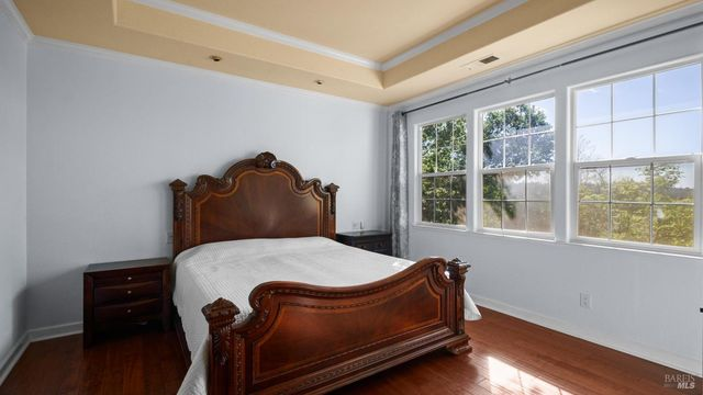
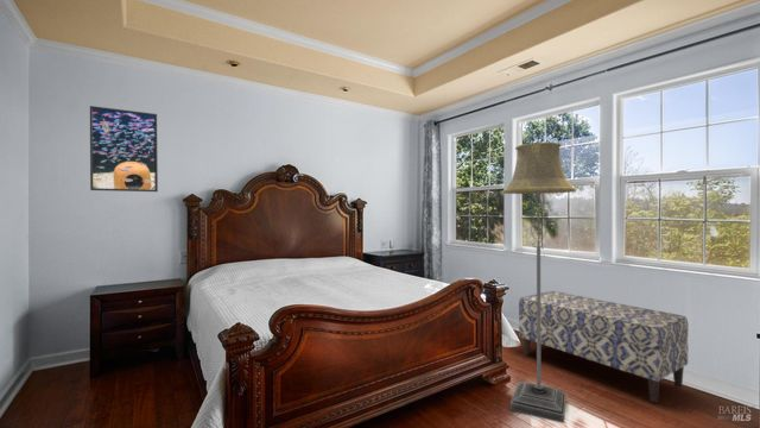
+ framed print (125, 150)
+ bench (594, 336)
+ floor lamp (538, 276)
